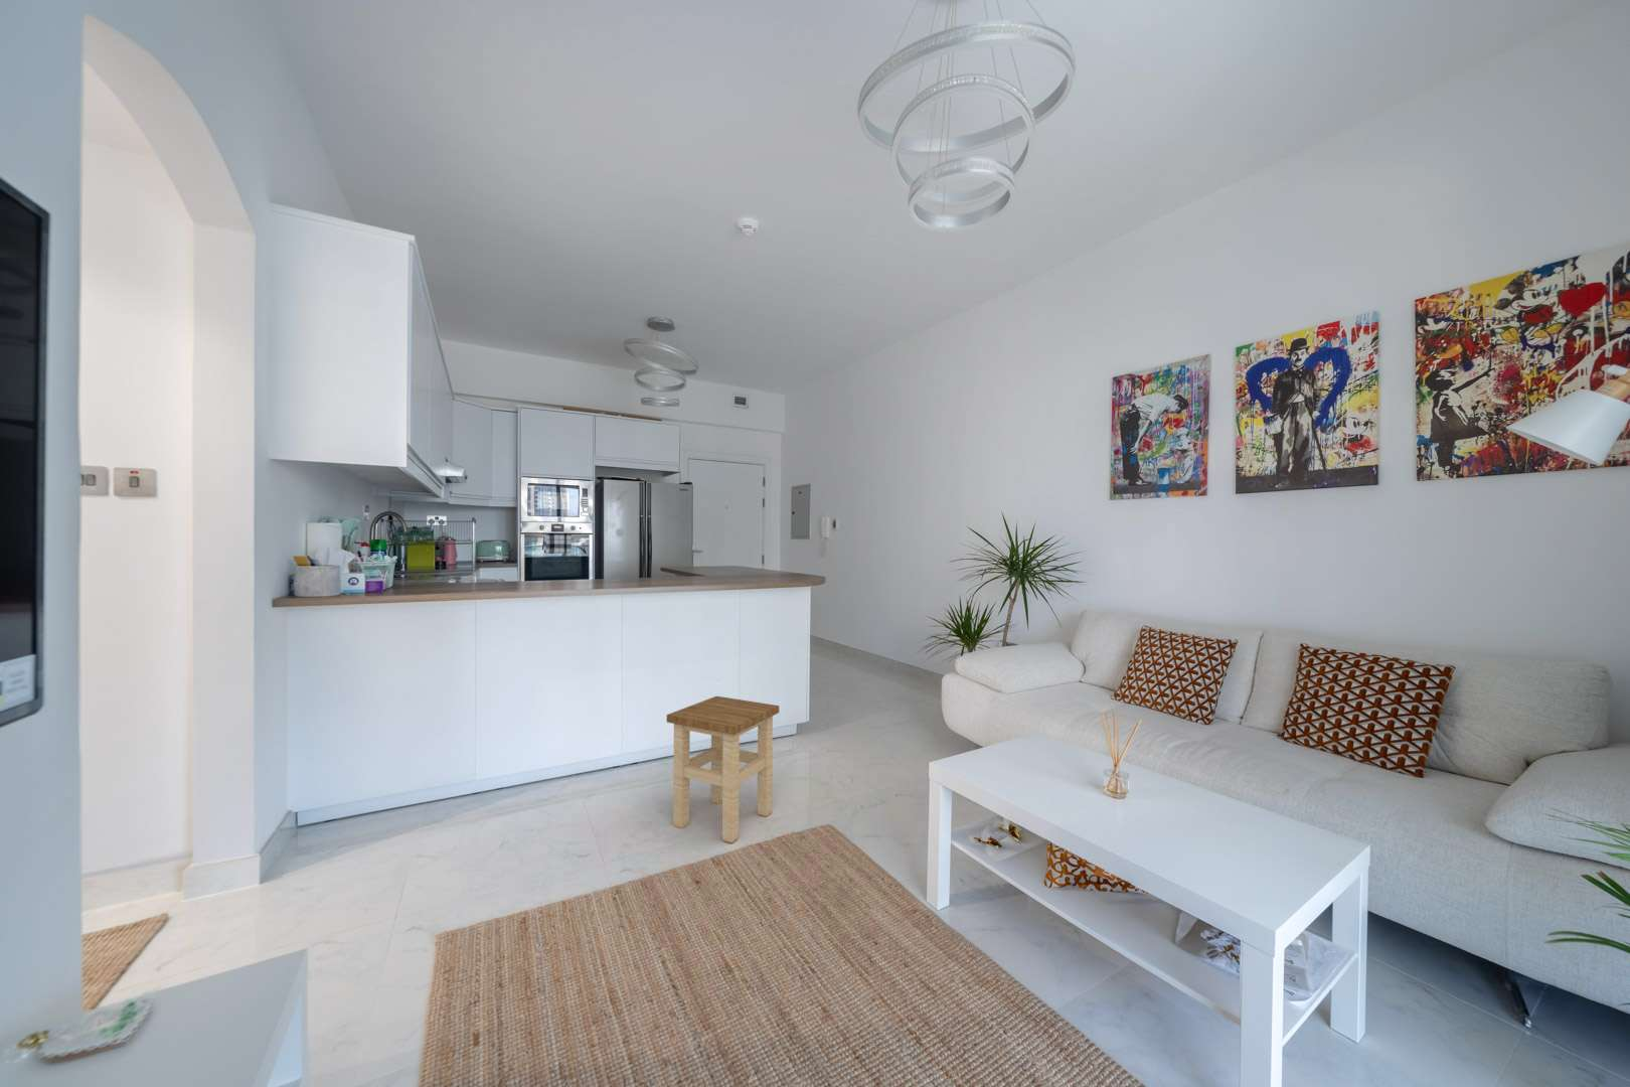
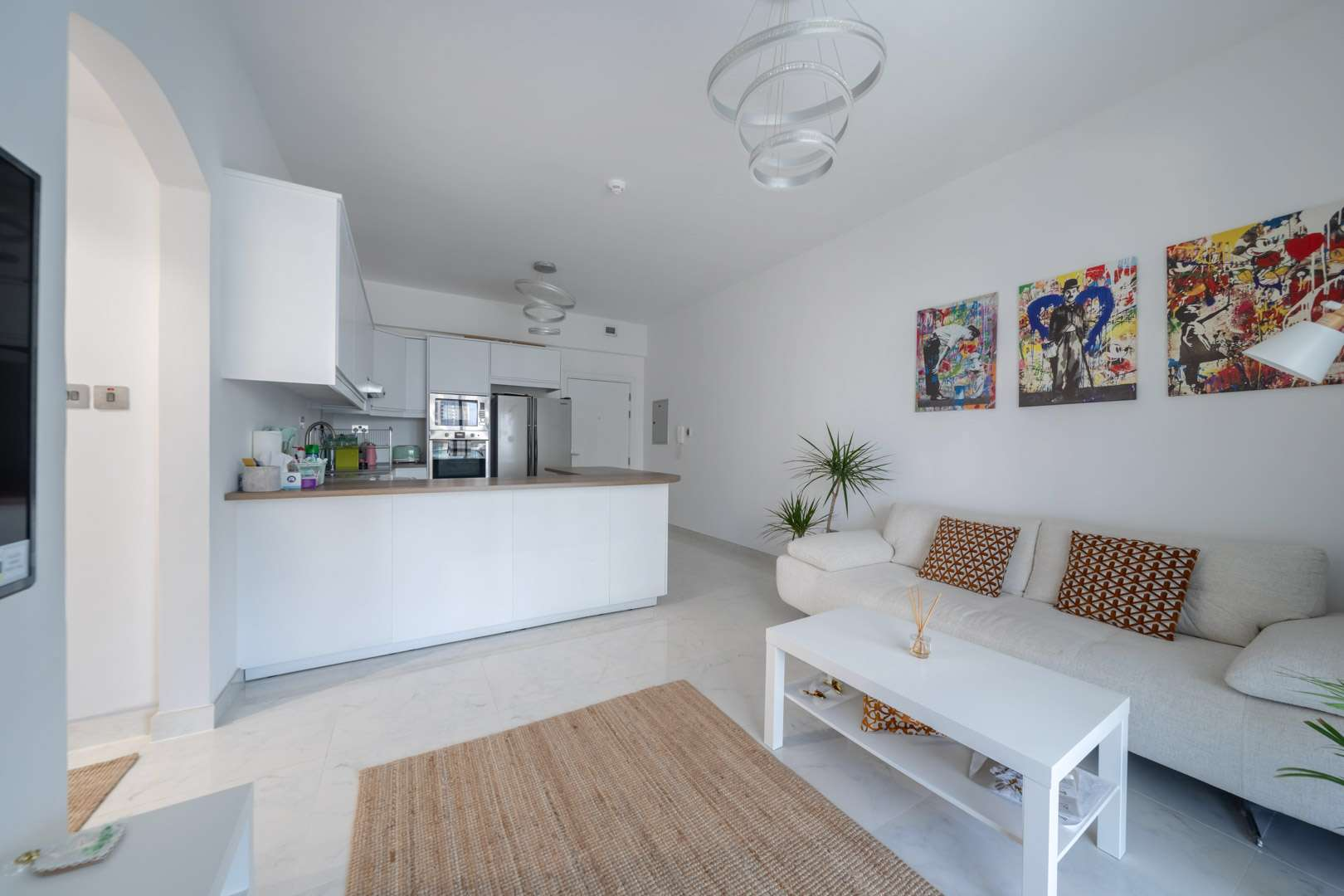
- stool (724, 764)
